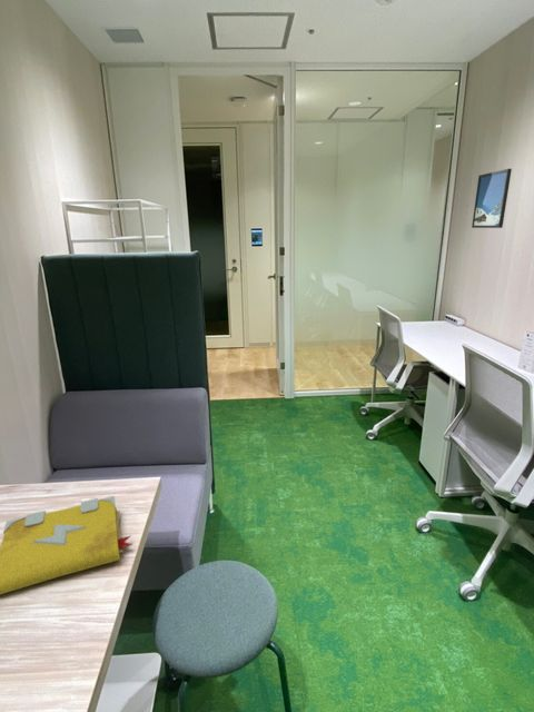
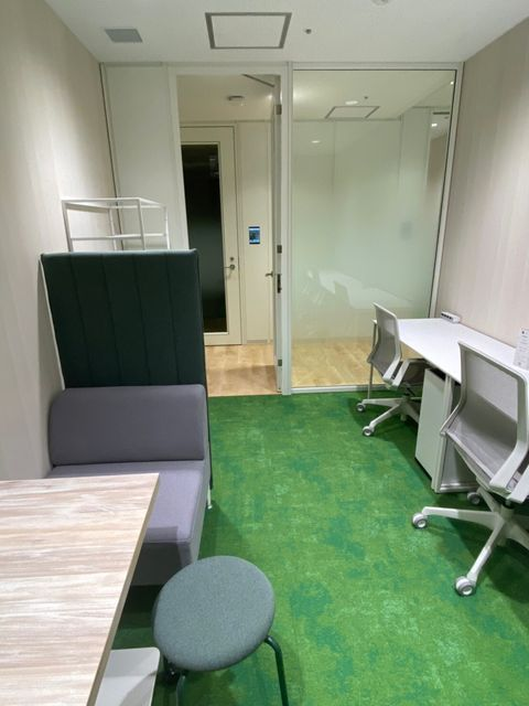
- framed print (490, 200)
- spell book (66, 538)
